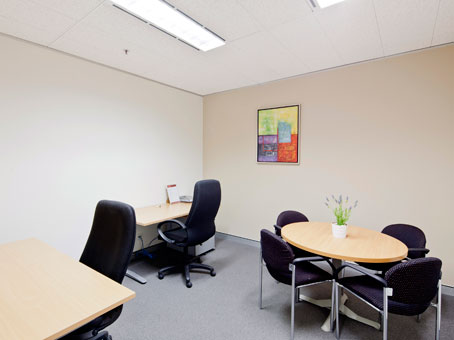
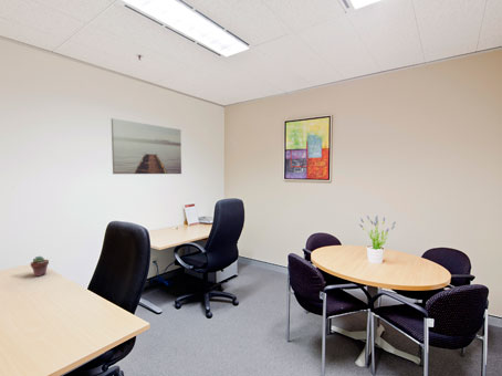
+ potted succulent (40, 264)
+ wall art (149, 149)
